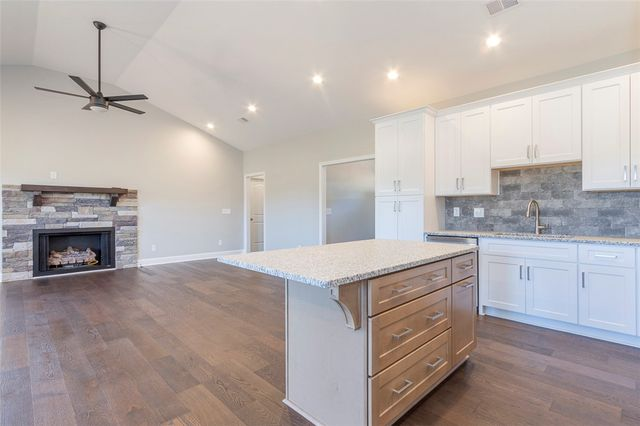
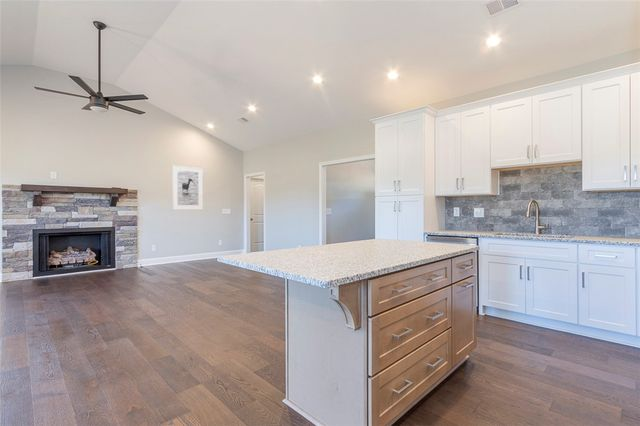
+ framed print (188, 188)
